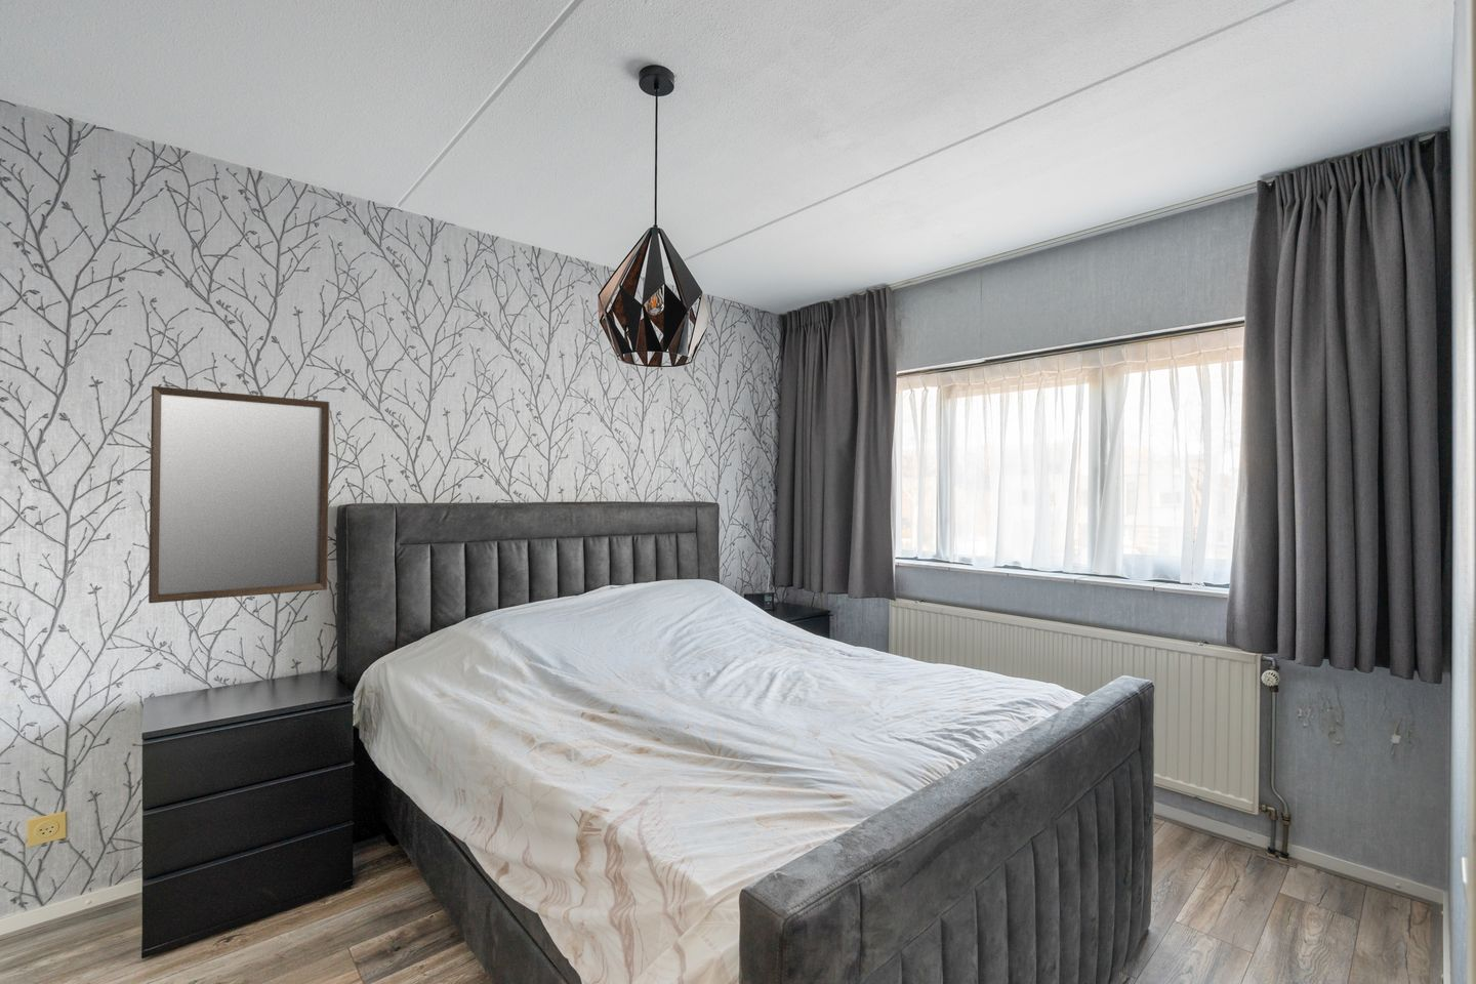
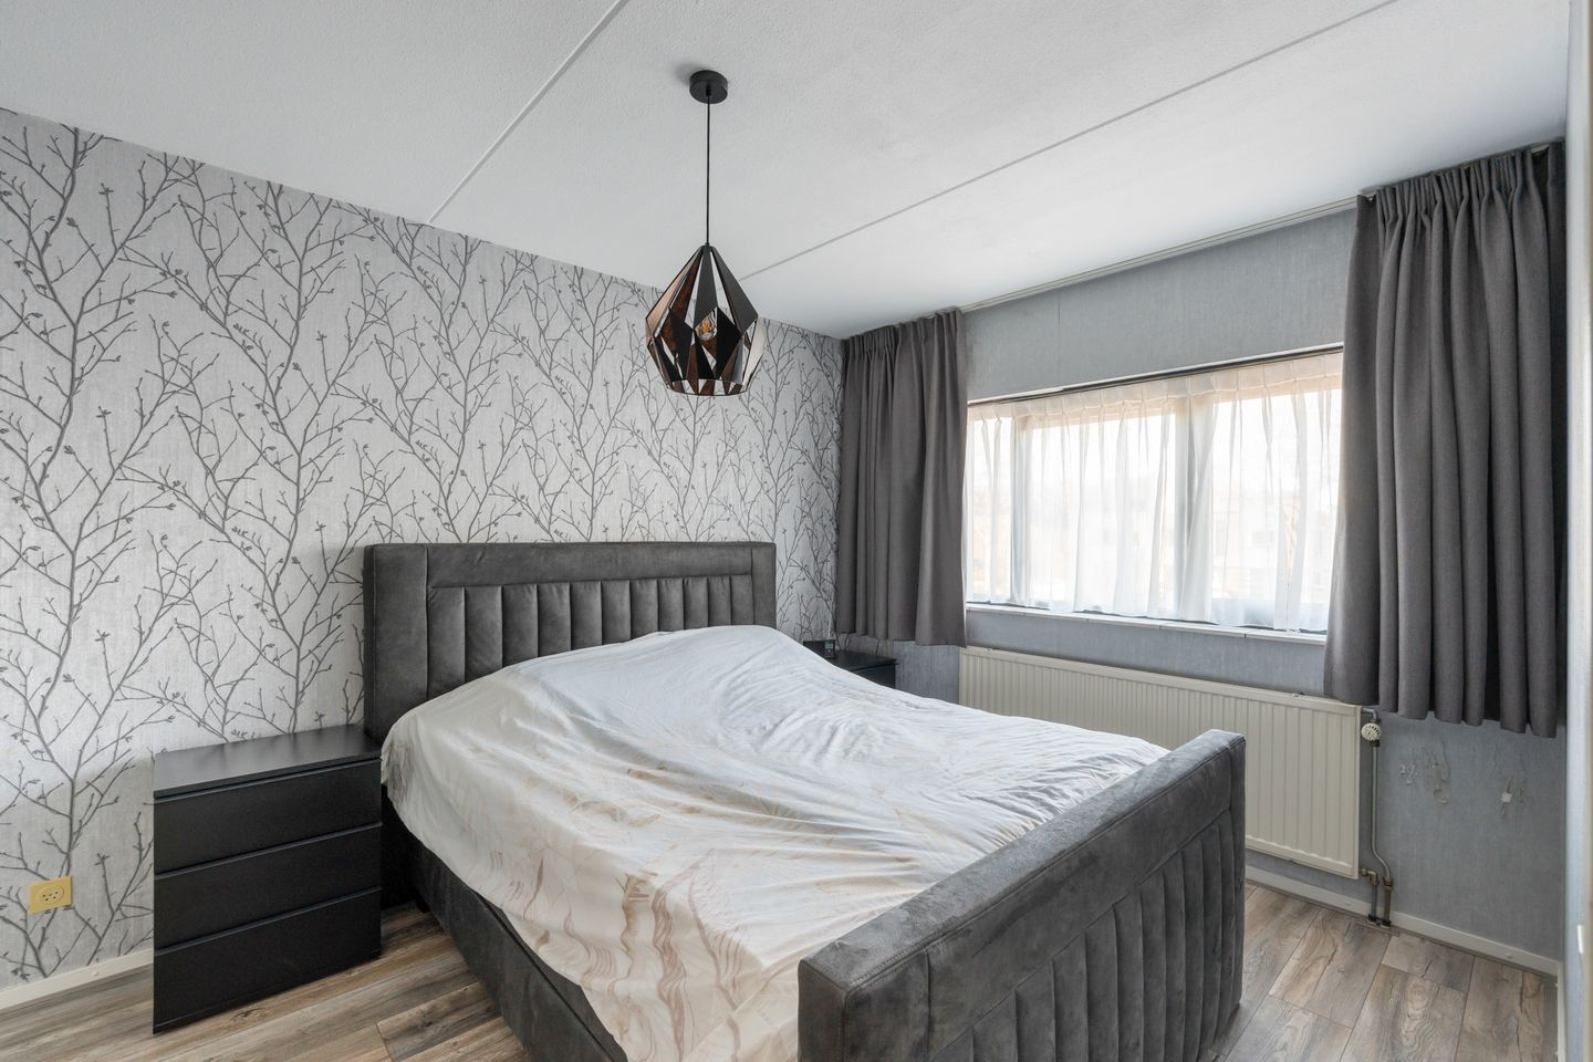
- home mirror (245, 495)
